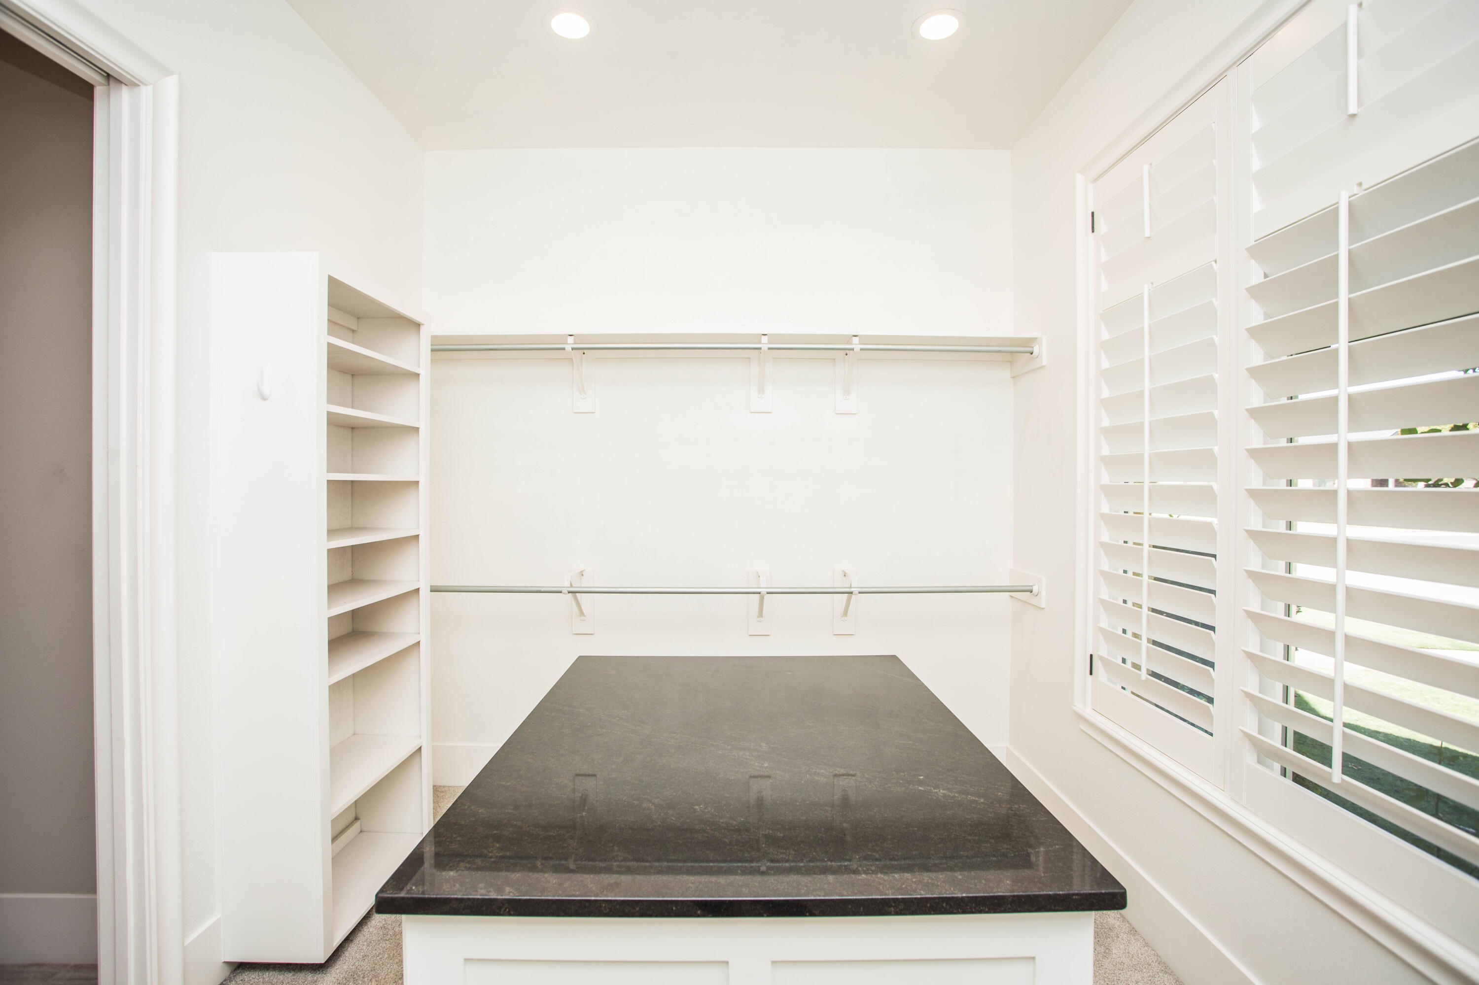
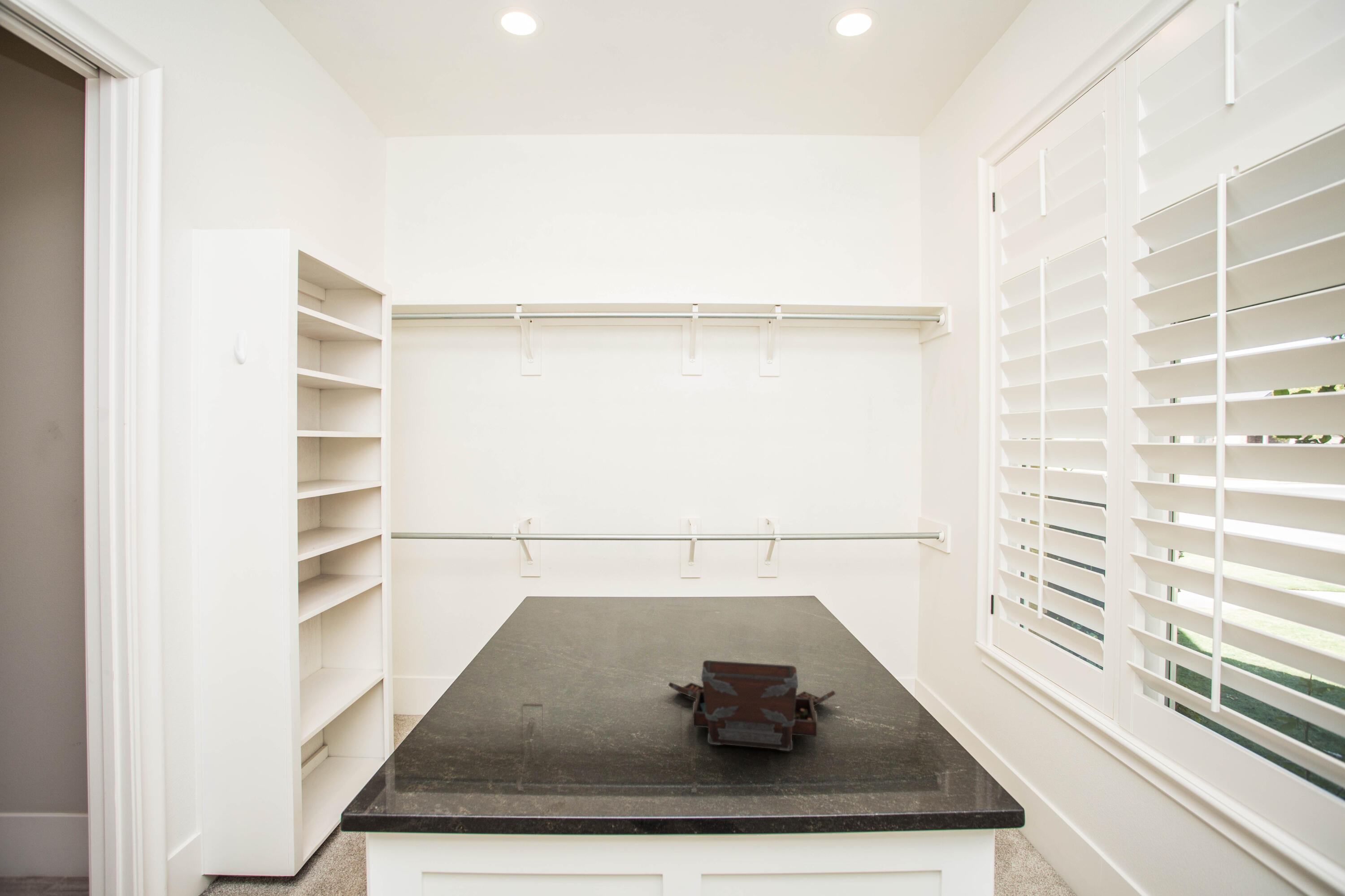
+ instrument case (735, 676)
